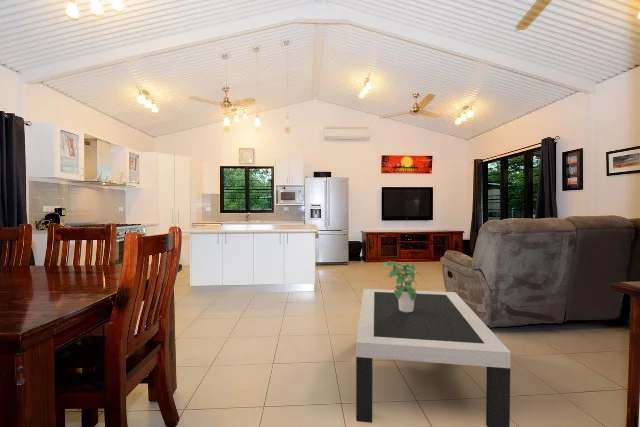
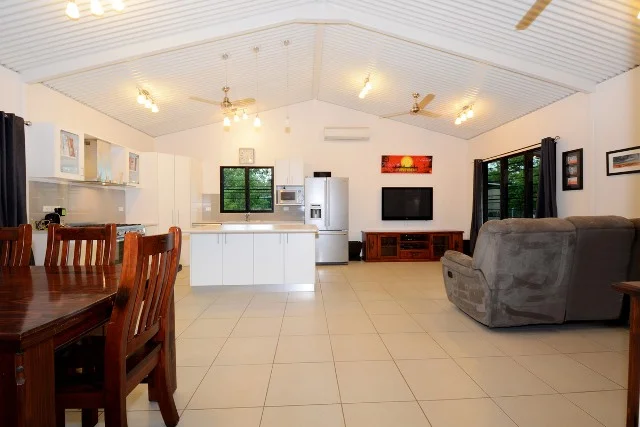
- potted plant (402, 285)
- coffee table (416, 342)
